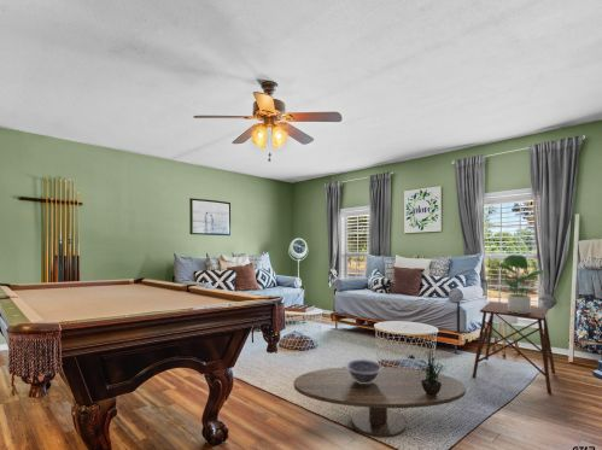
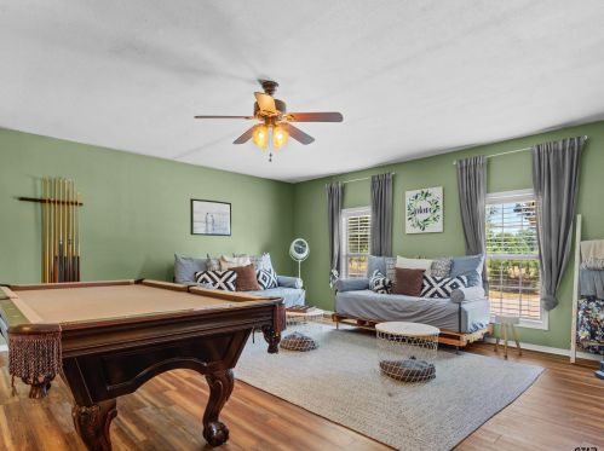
- side table (514, 341)
- potted plant (433, 364)
- decorative bowl (363, 373)
- coffee table (378, 403)
- potted plant (521, 281)
